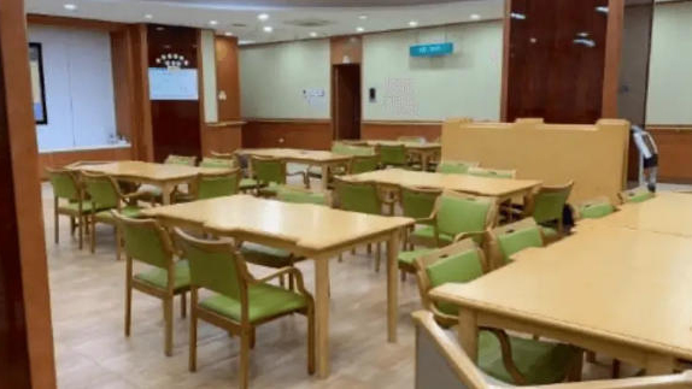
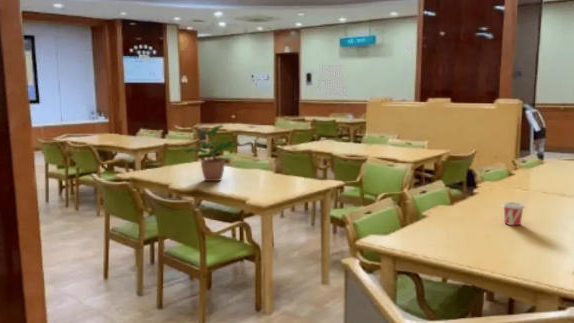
+ cup (513, 213)
+ potted plant (211, 153)
